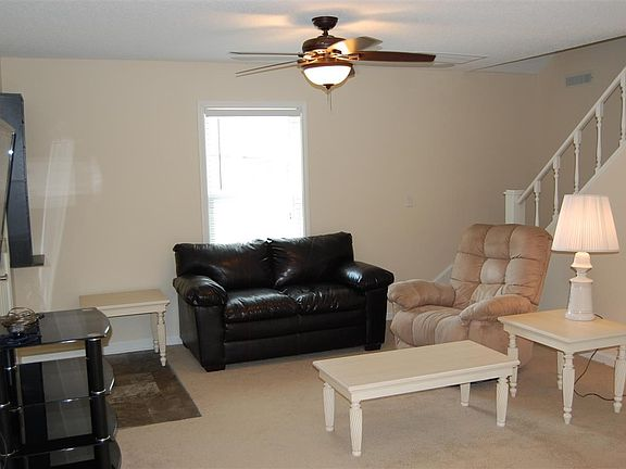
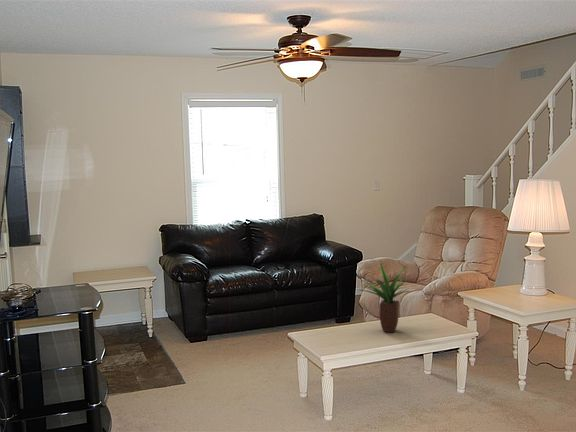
+ potted plant (386, 297)
